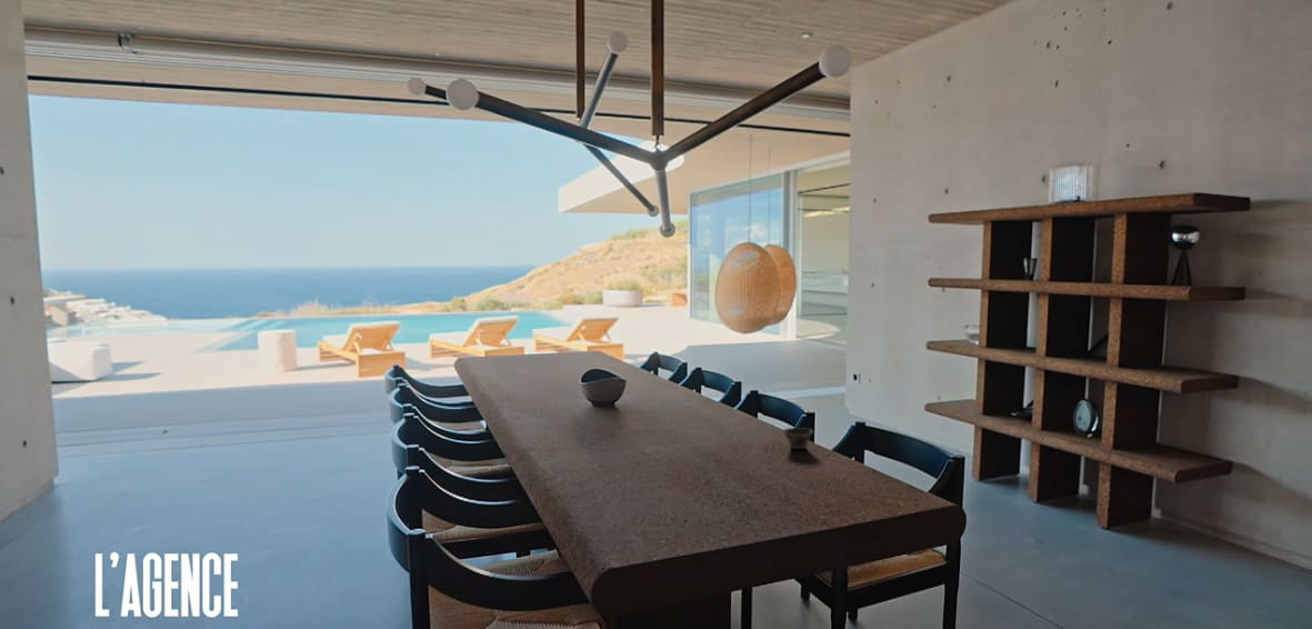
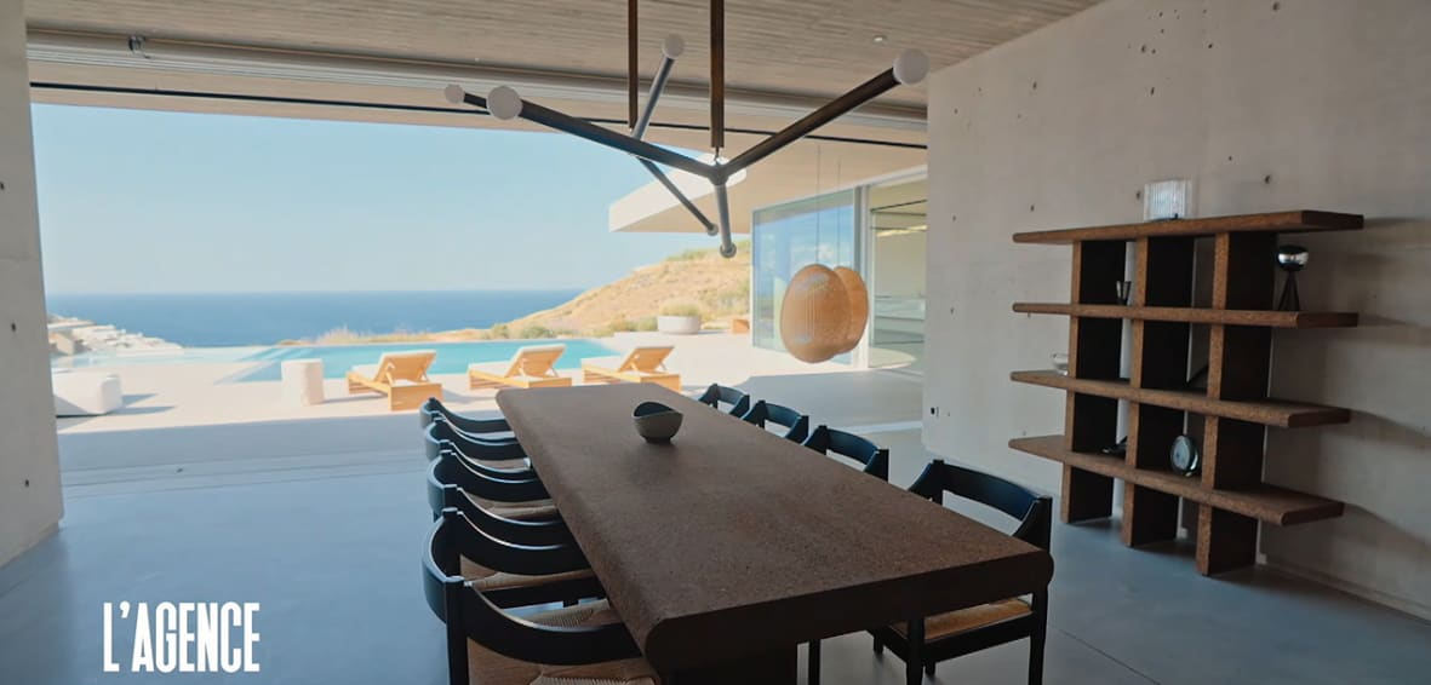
- cup (798, 439)
